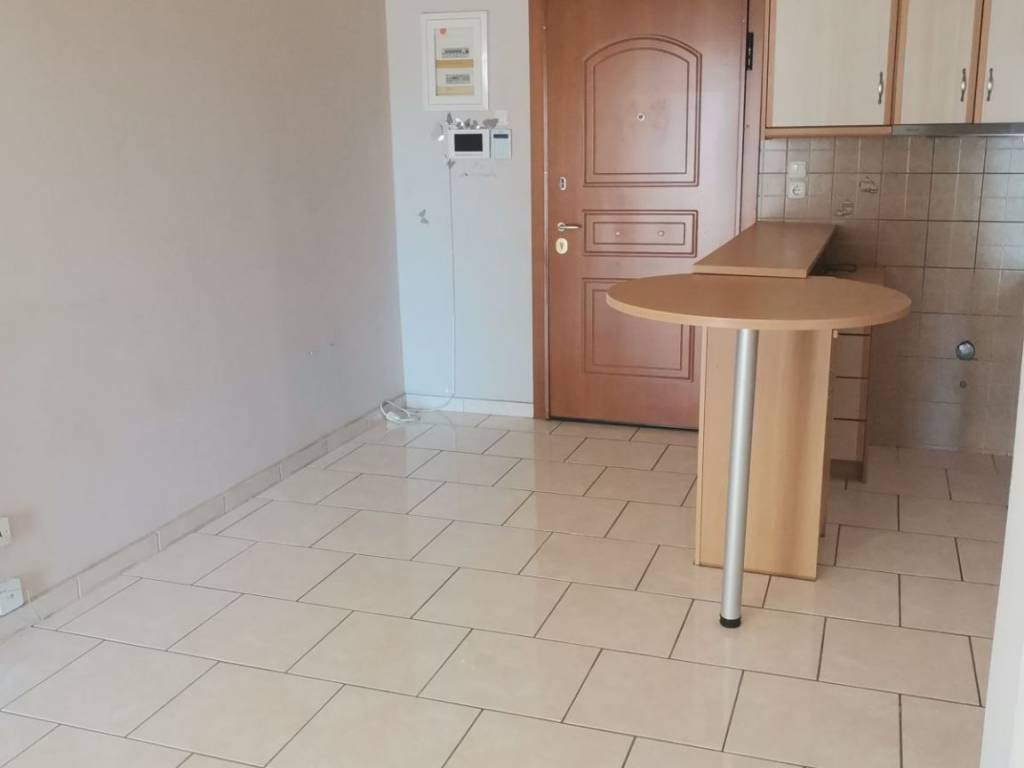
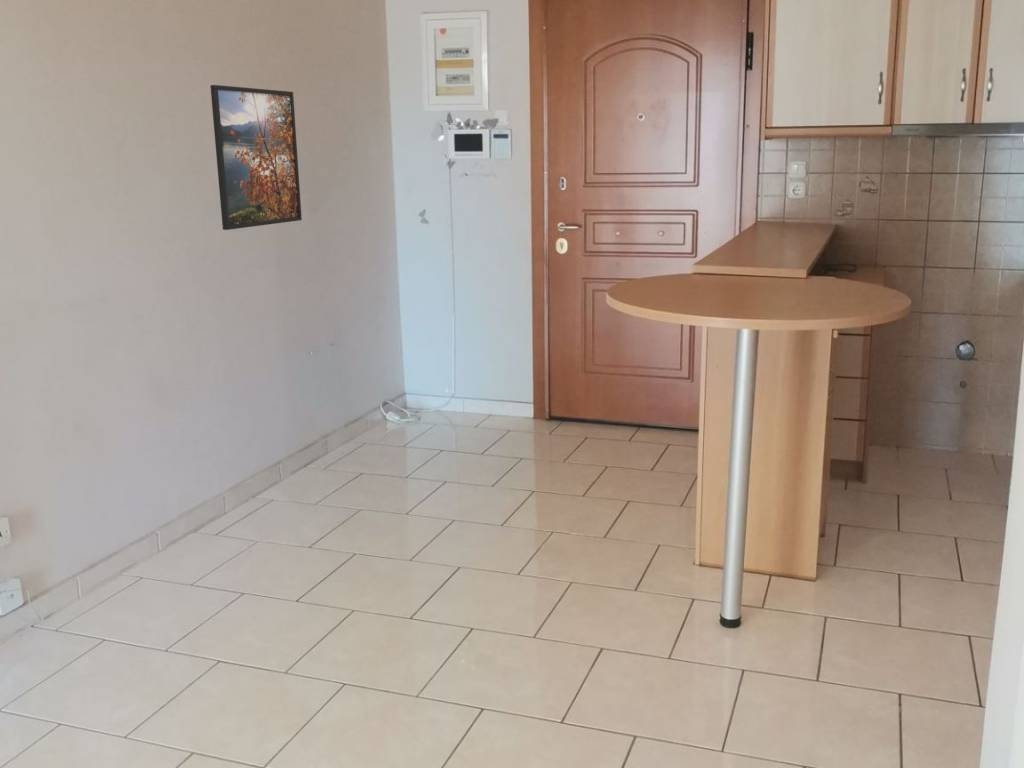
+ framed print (259, 157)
